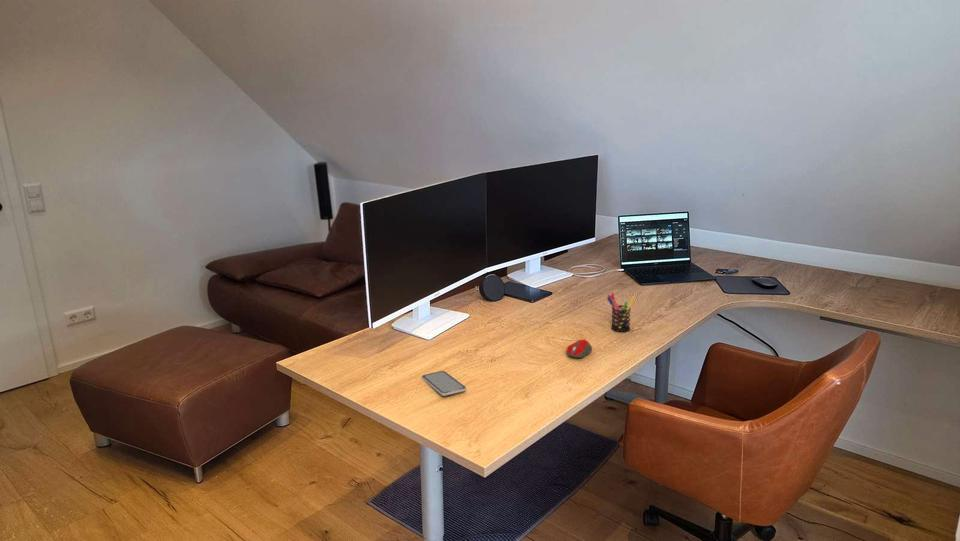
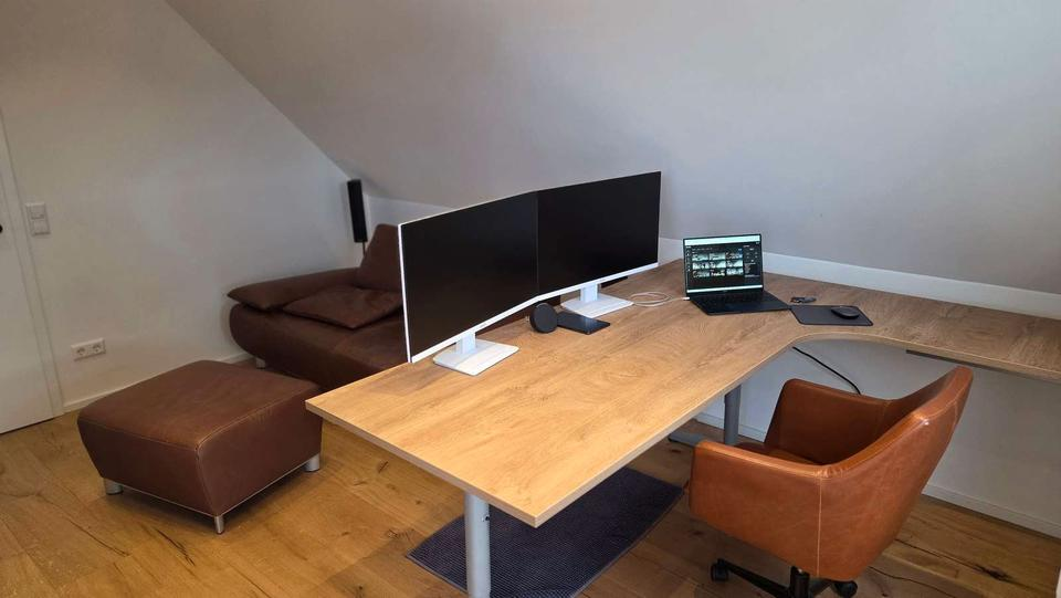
- smartphone (443, 382)
- pen holder (620, 311)
- computer mouse (579, 347)
